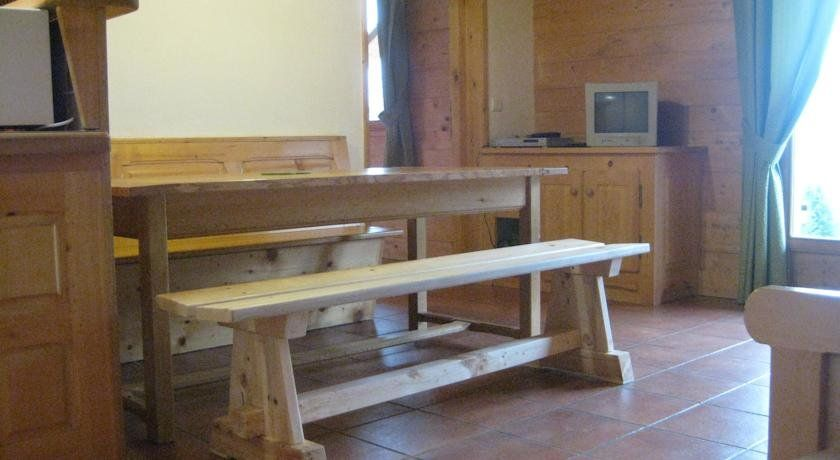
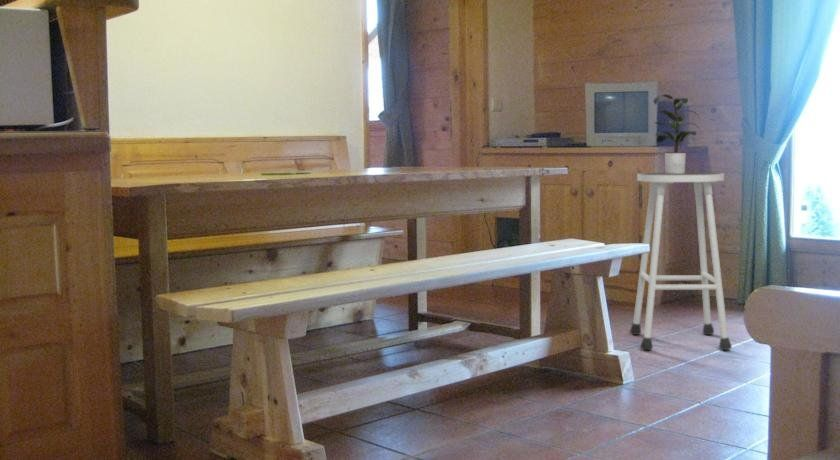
+ stool (679, 275)
+ potted plant (681, 133)
